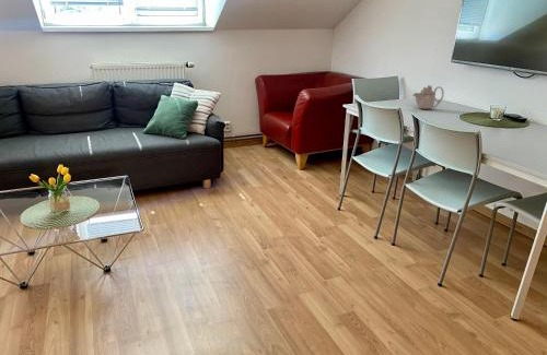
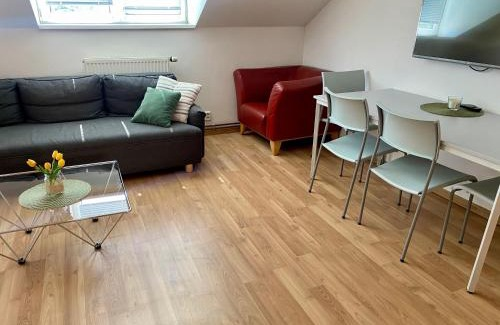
- teapot (428, 96)
